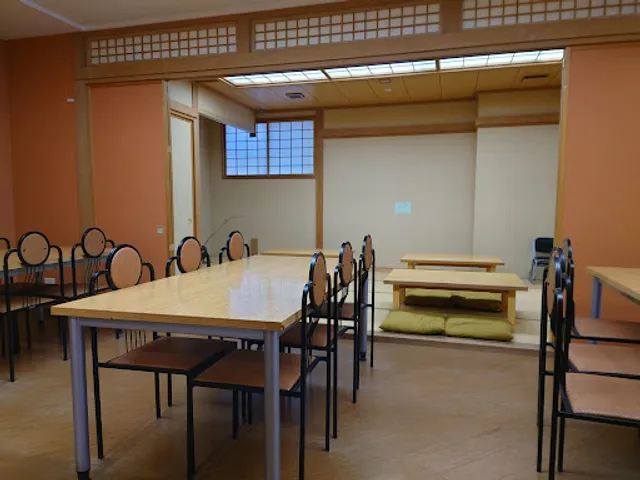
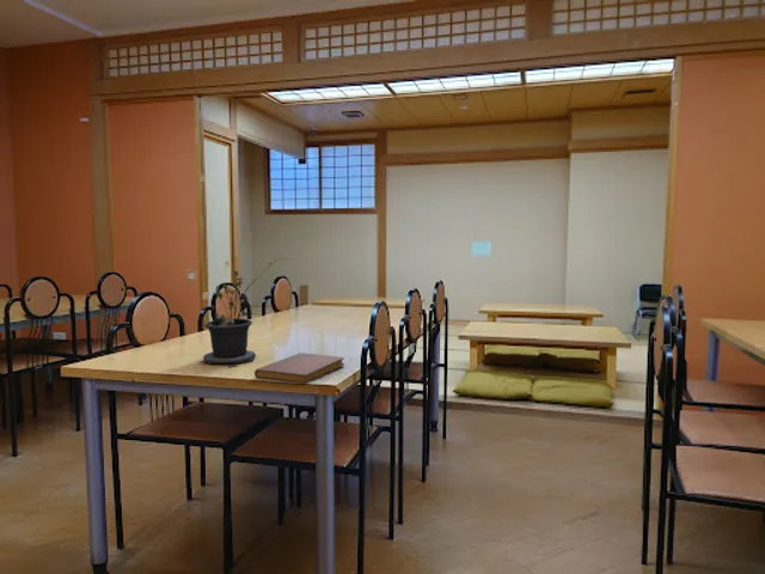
+ notebook (301, 366)
+ potted plant (227, 313)
